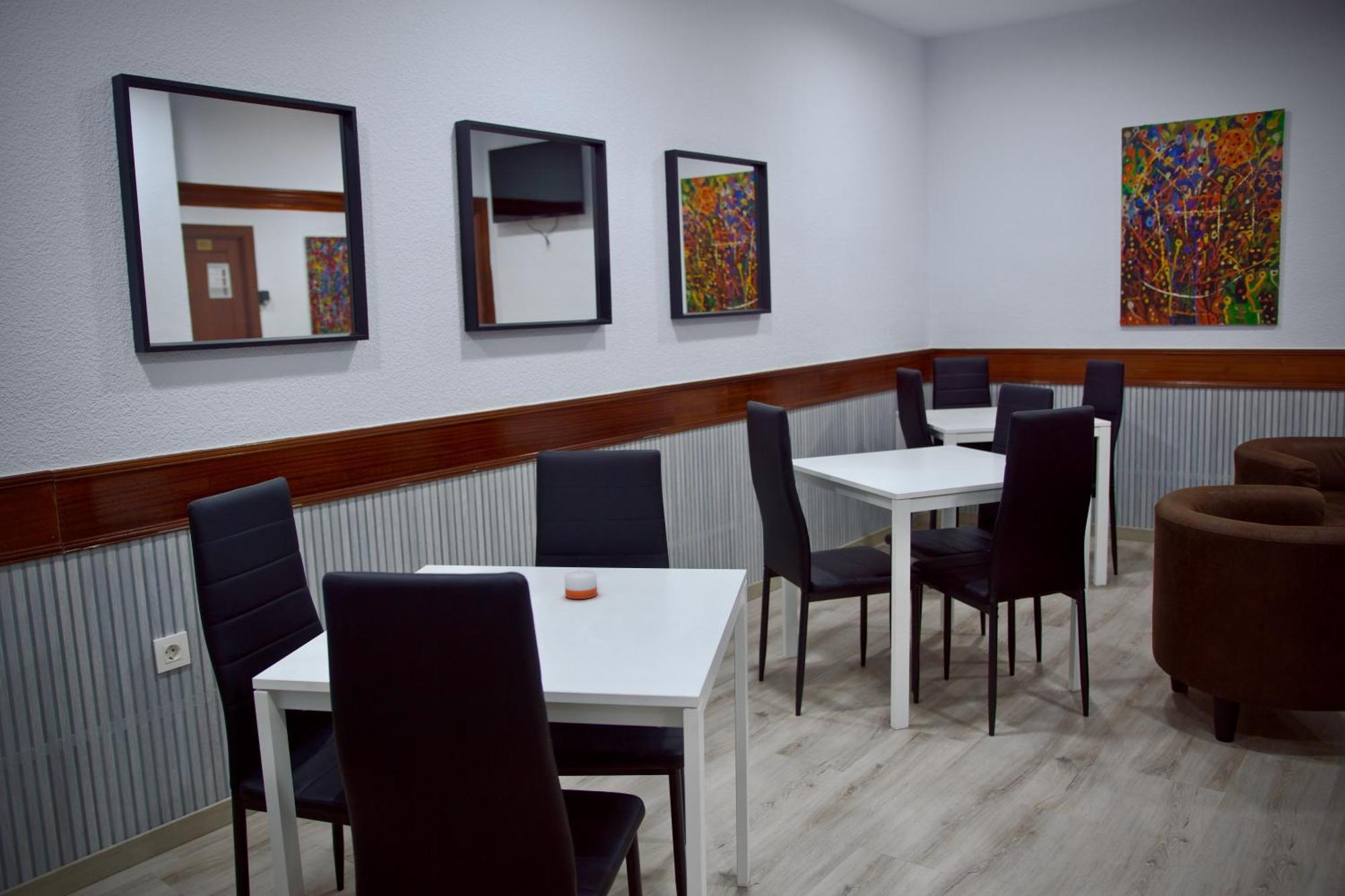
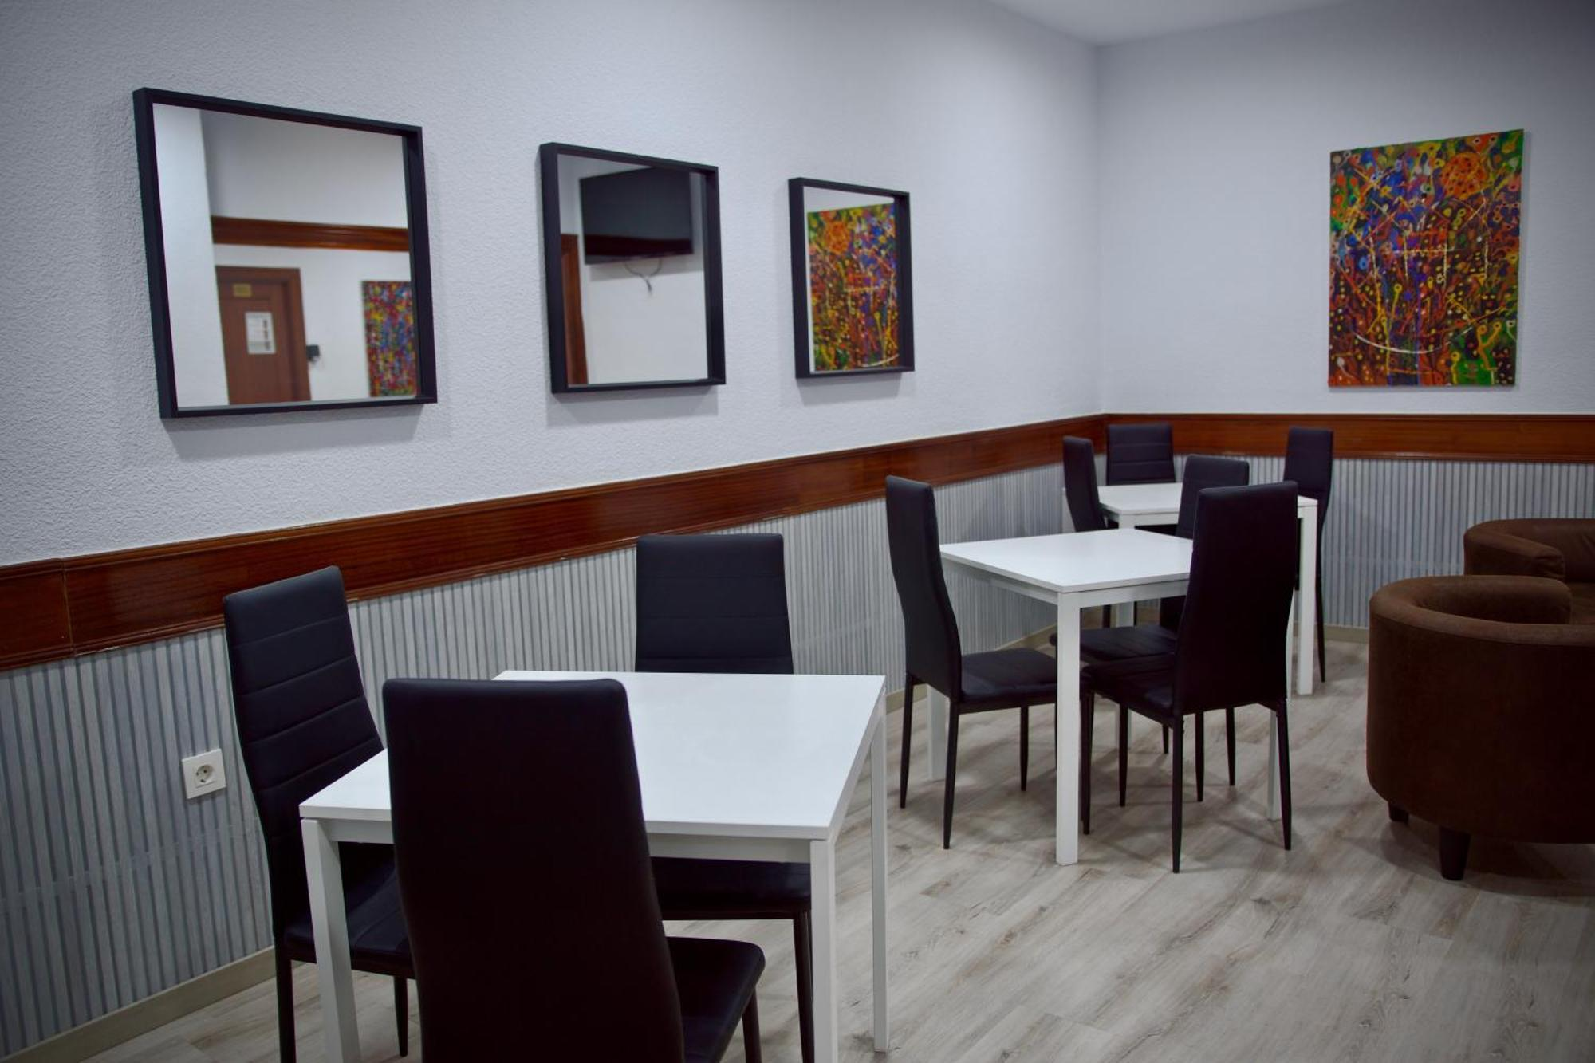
- candle (580, 573)
